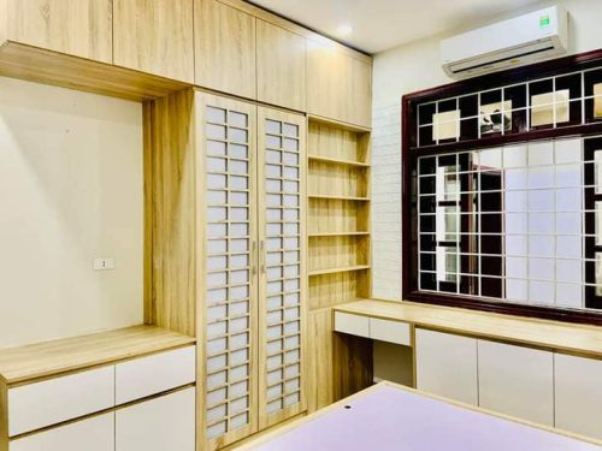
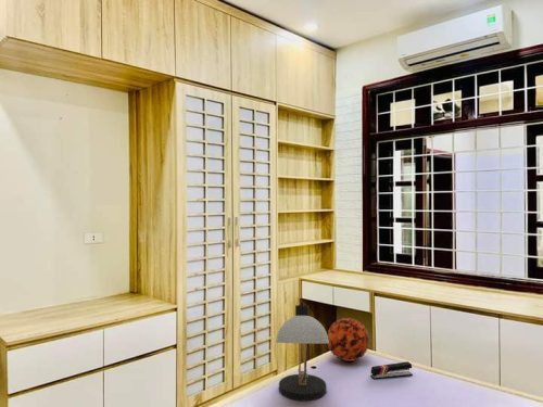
+ stapler (391, 370)
+ desk lamp (300, 344)
+ decorative ball (348, 339)
